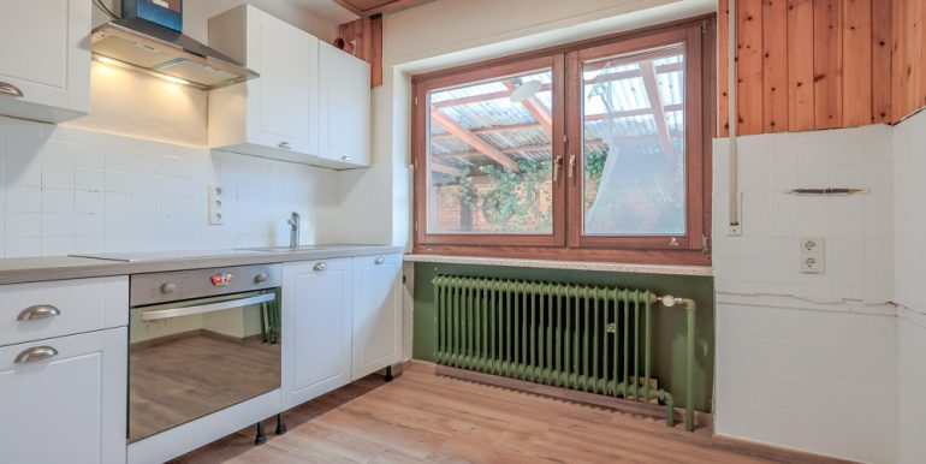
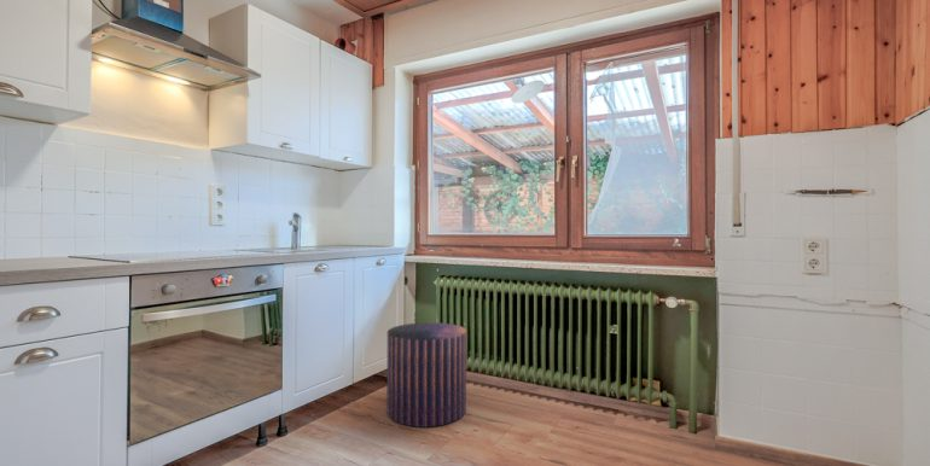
+ stool (426, 369)
